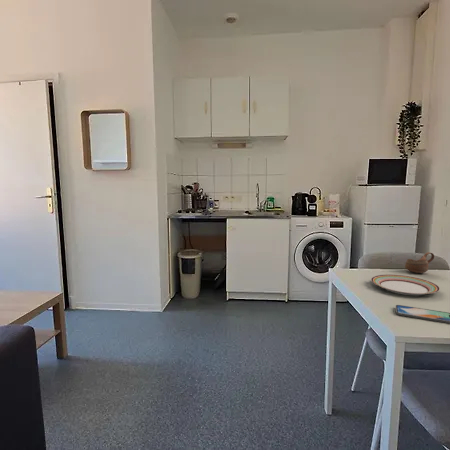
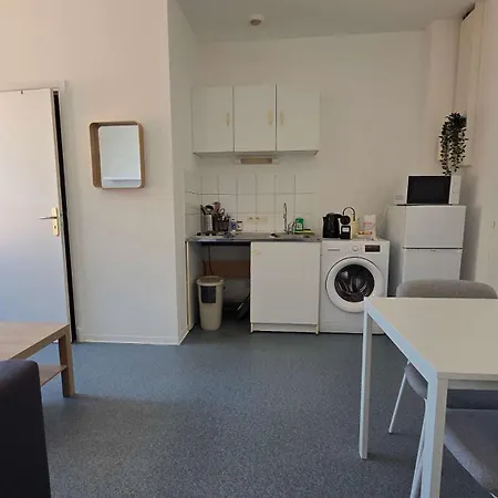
- plate (403, 285)
- smartphone (423, 313)
- cup (420, 262)
